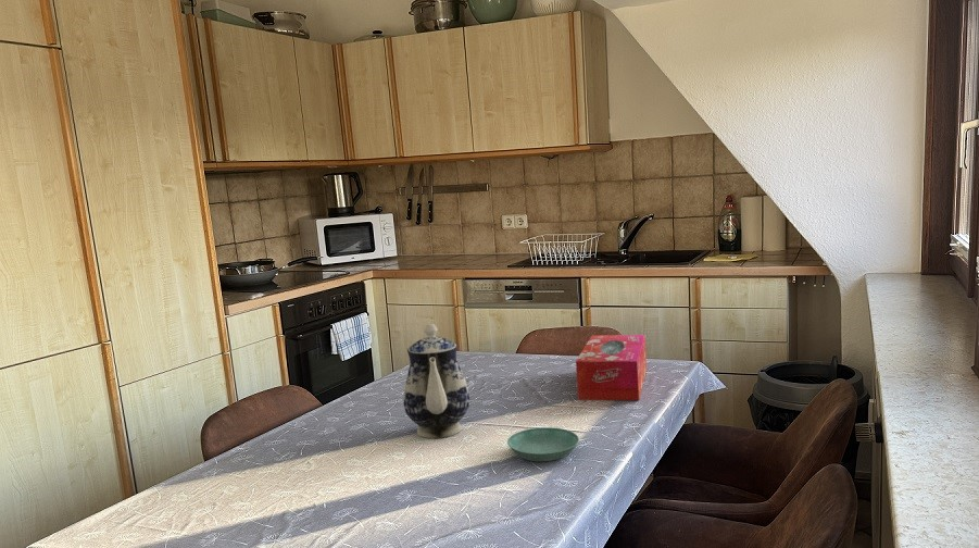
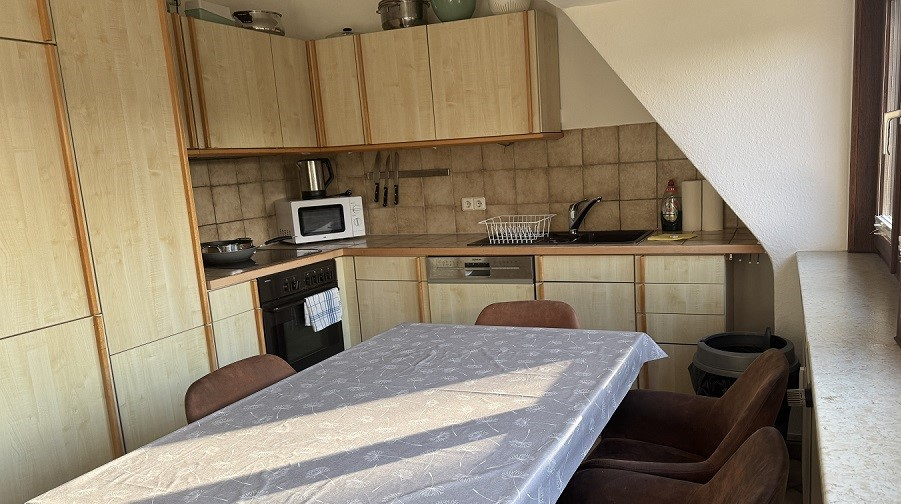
- teapot (435, 377)
- saucer (543, 445)
- tissue box (613, 365)
